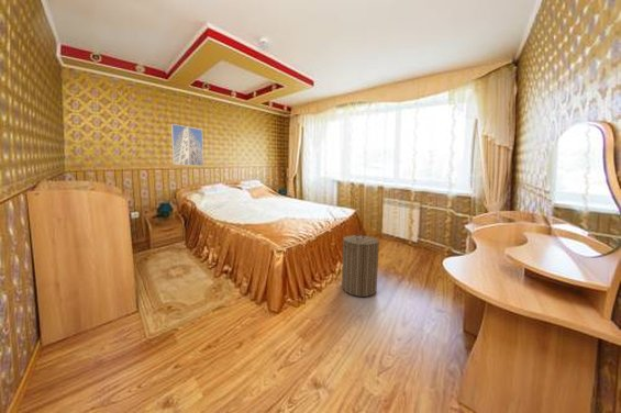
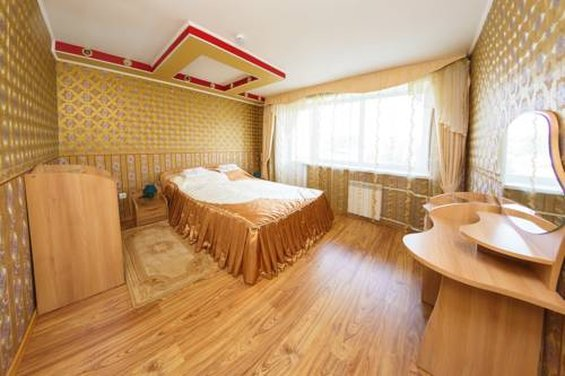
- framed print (188, 146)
- laundry hamper (359, 259)
